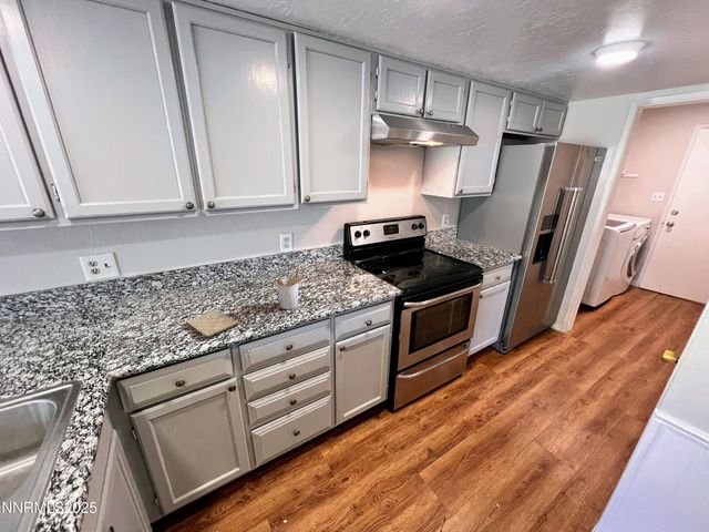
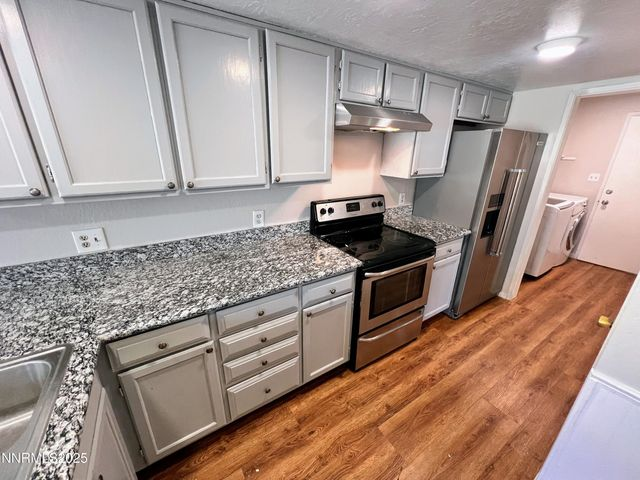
- cutting board (212, 323)
- utensil holder (290, 289)
